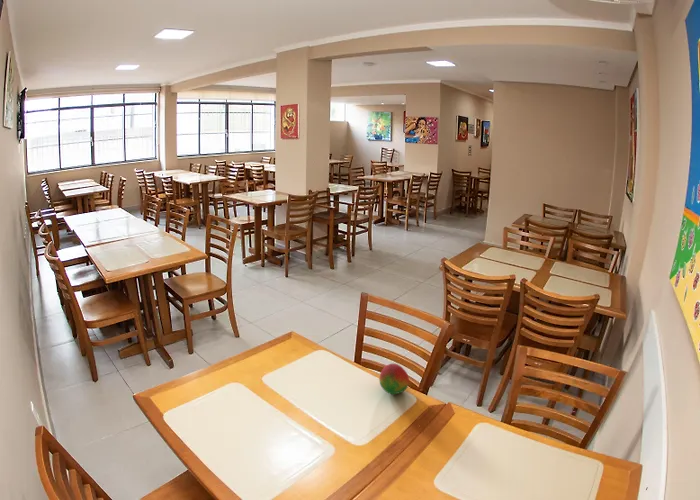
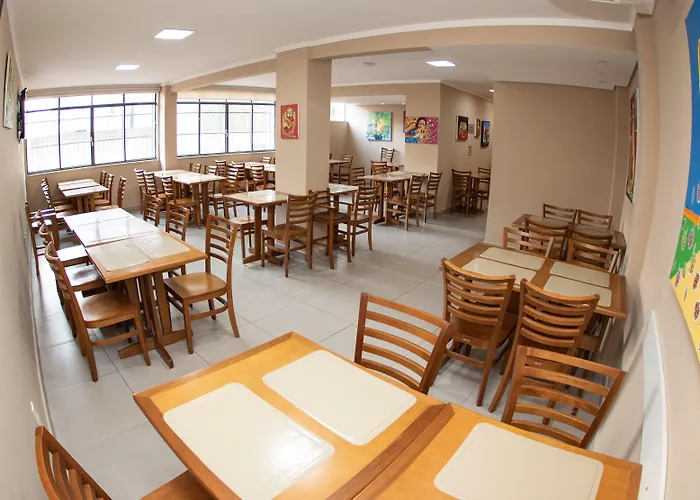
- fruit (394, 379)
